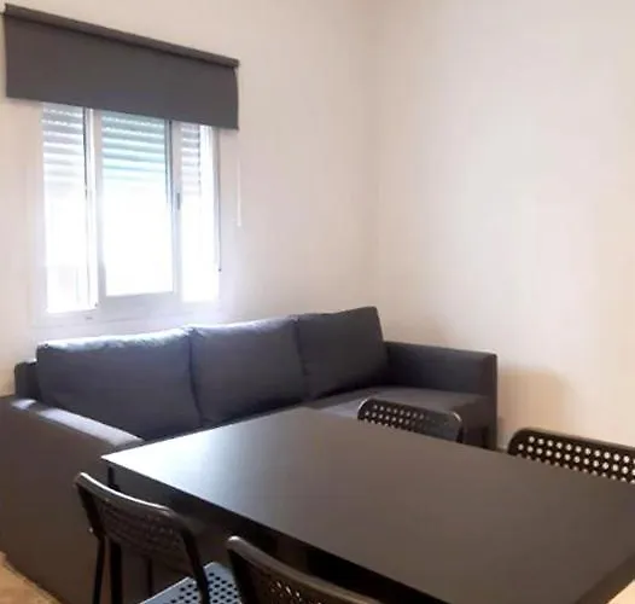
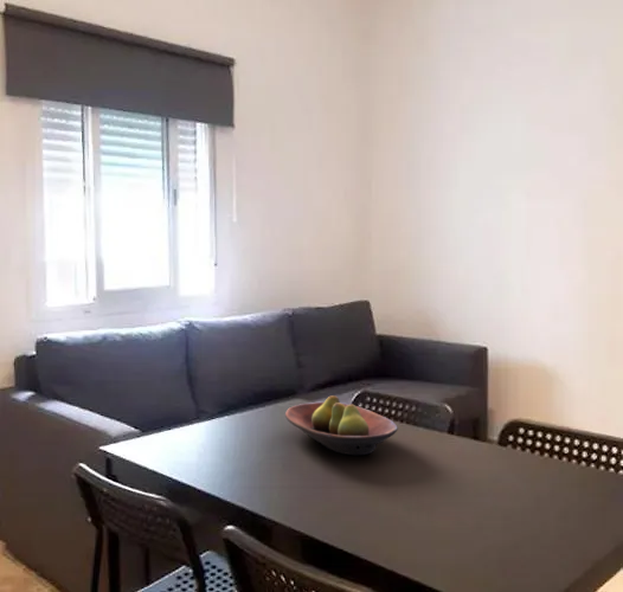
+ fruit bowl (339, 420)
